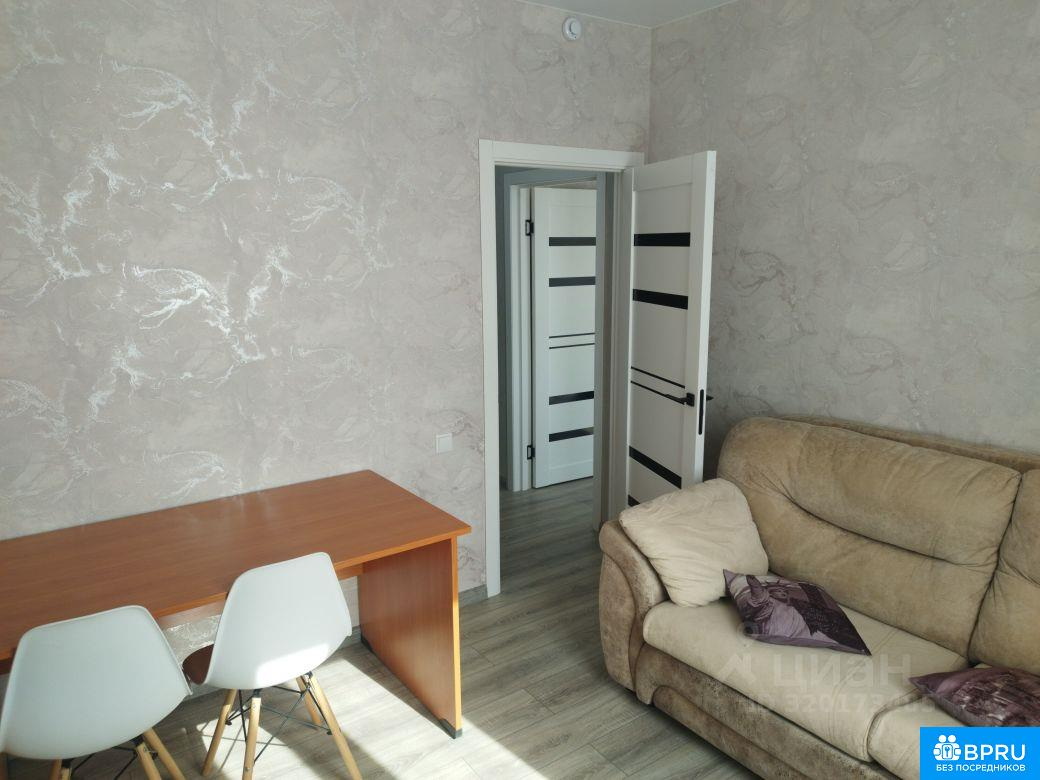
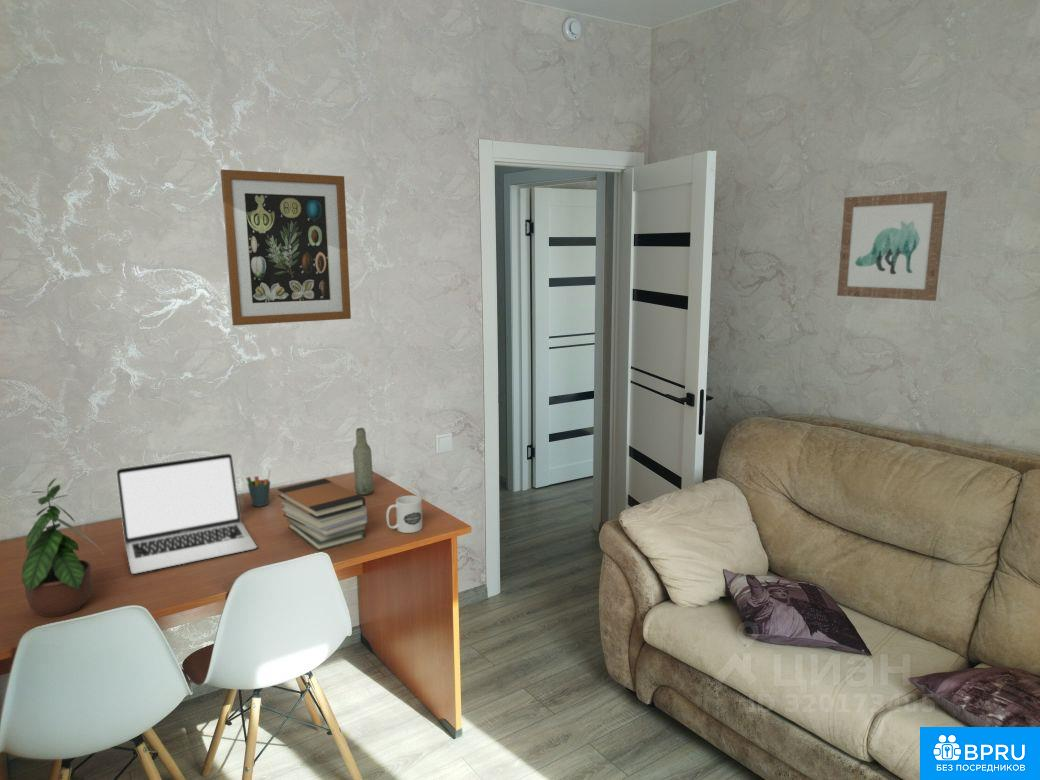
+ wall art (289, 248)
+ mug (403, 514)
+ laptop (186, 509)
+ bottle (362, 460)
+ potted plant (59, 544)
+ book stack (323, 513)
+ pen holder (259, 487)
+ wall art (888, 246)
